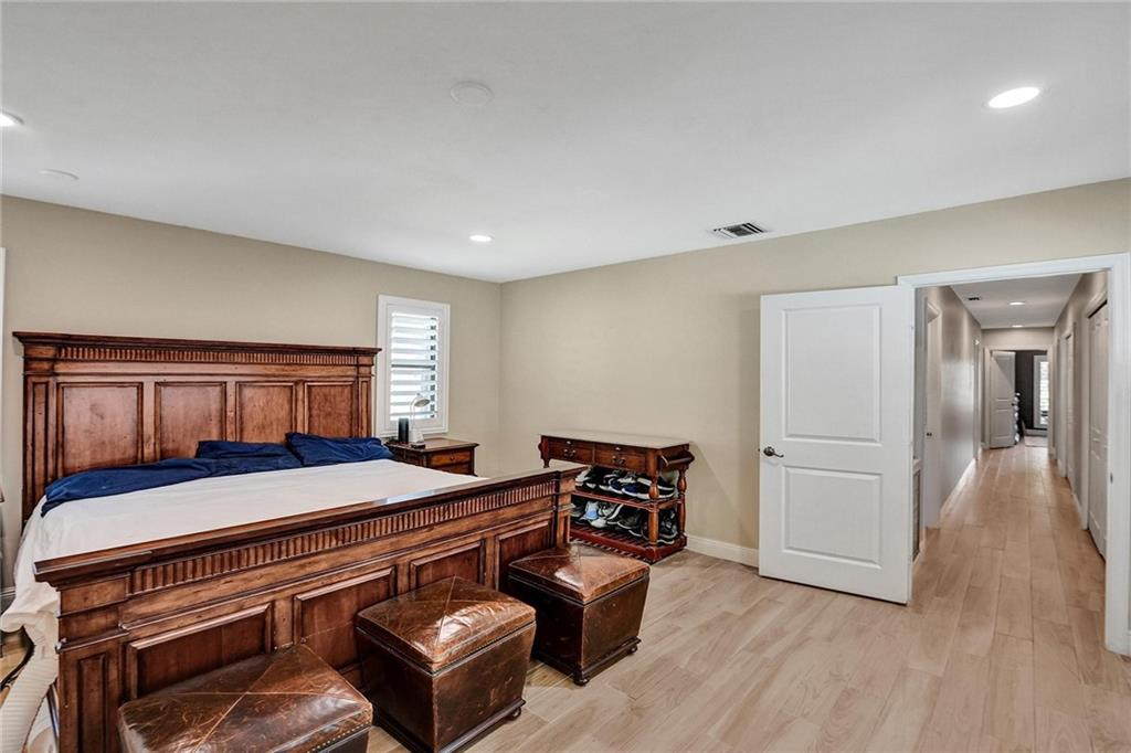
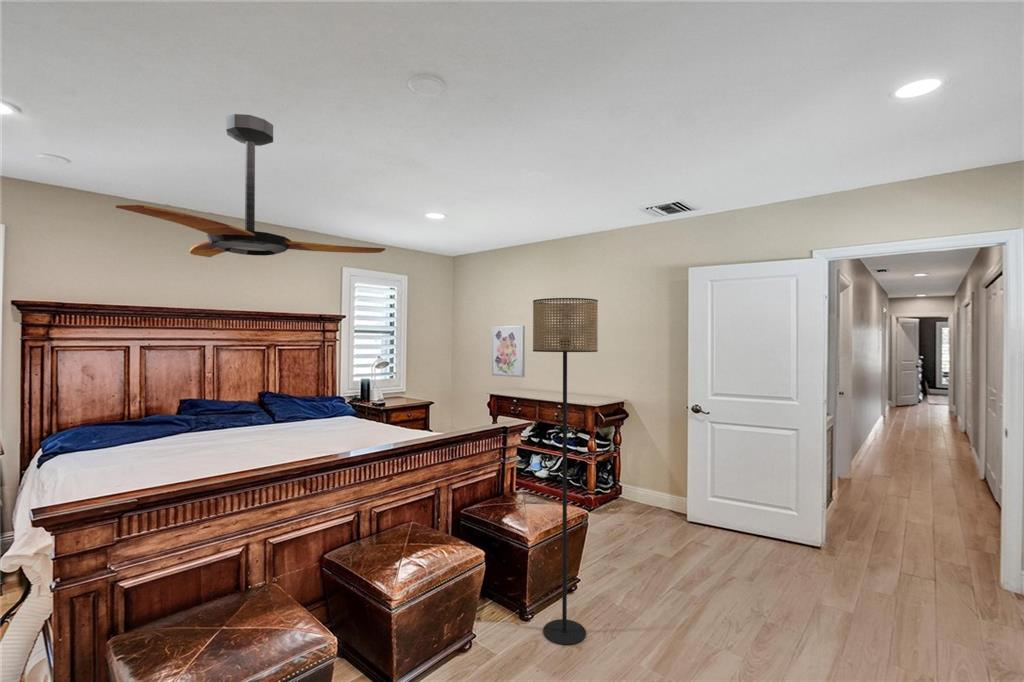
+ ceiling fan (254, 192)
+ wall art (507, 351)
+ floor lamp (564, 466)
